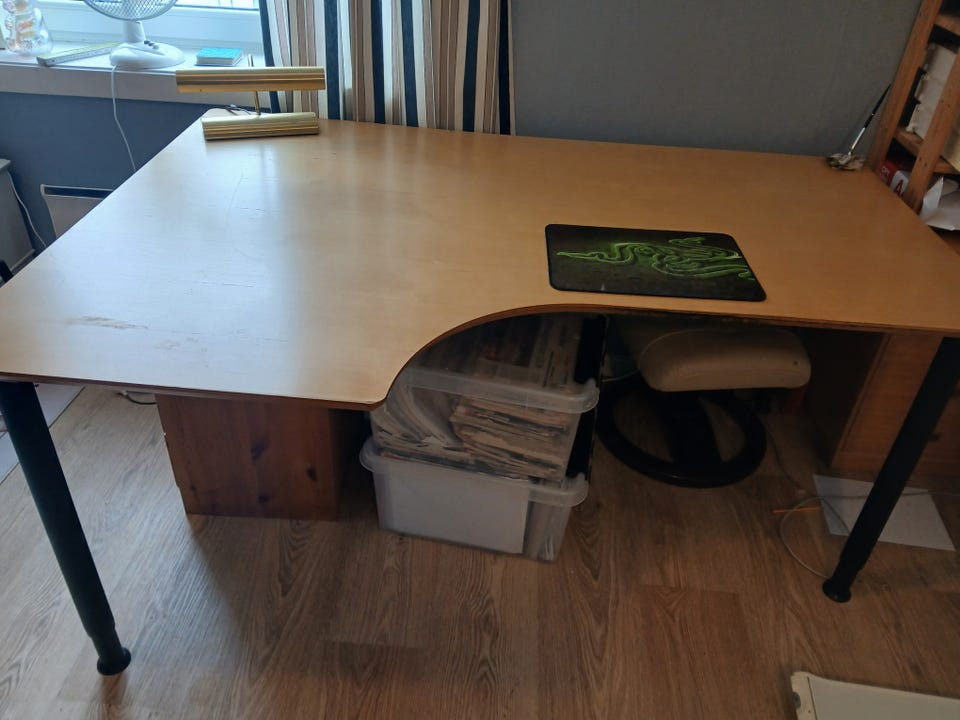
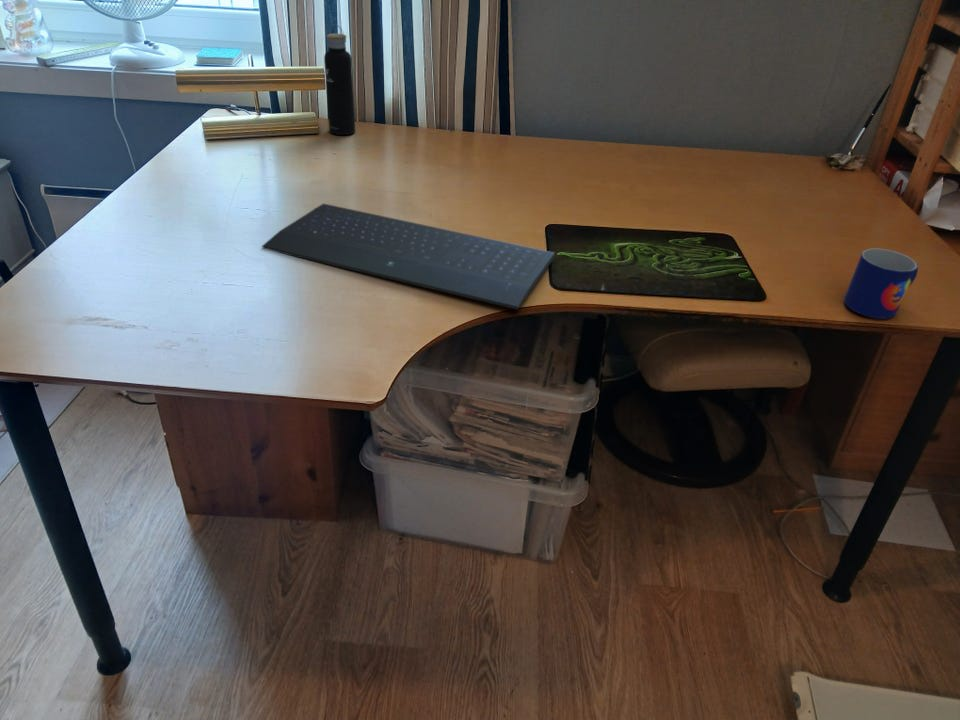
+ computer keyboard (409, 250)
+ water bottle (339, 80)
+ mug (887, 282)
